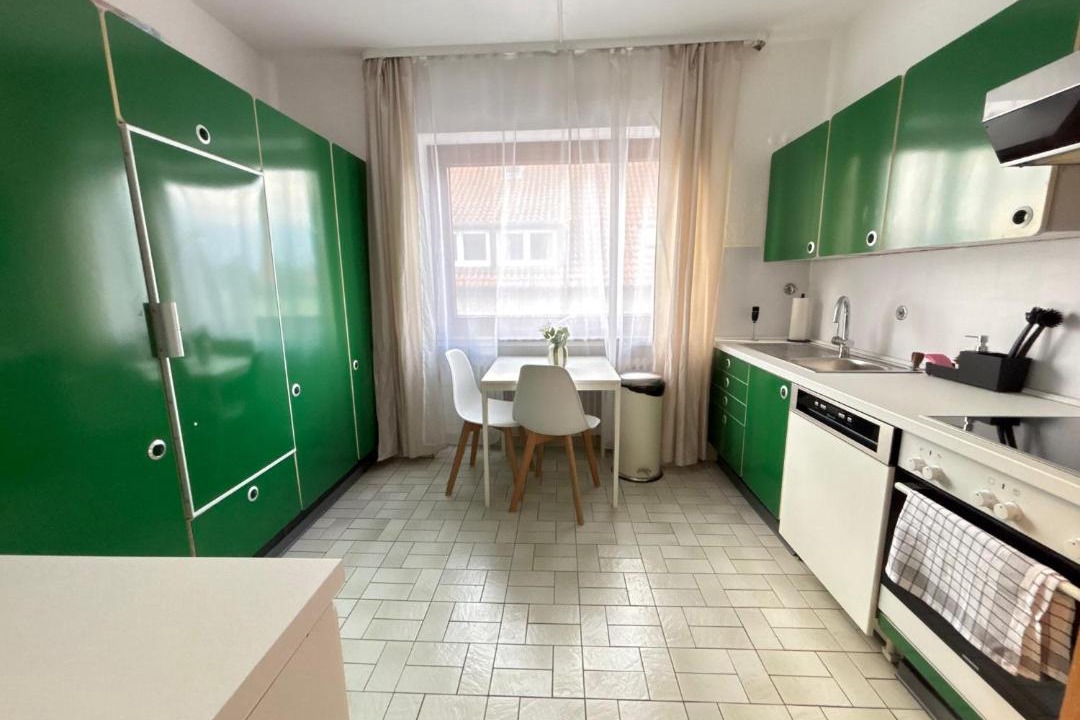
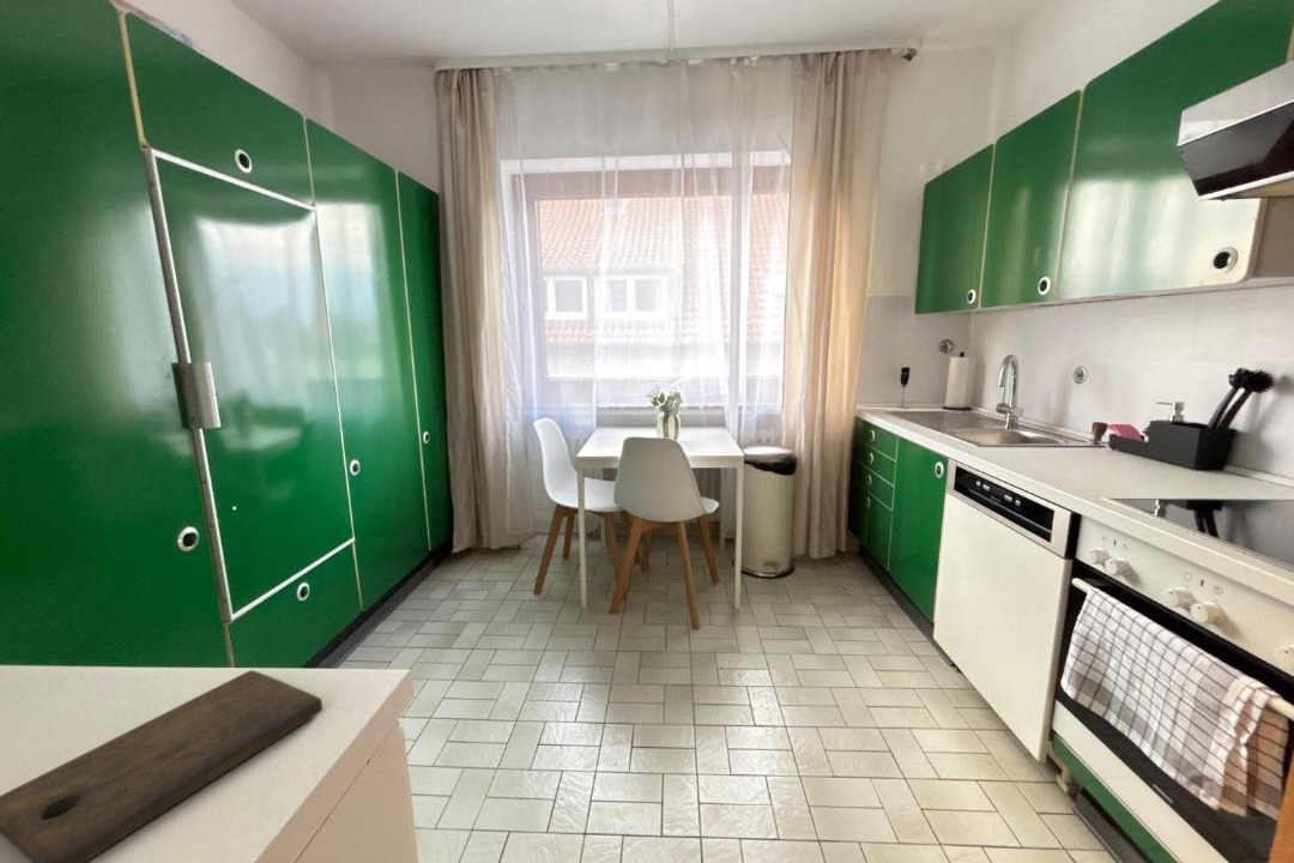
+ cutting board (176, 750)
